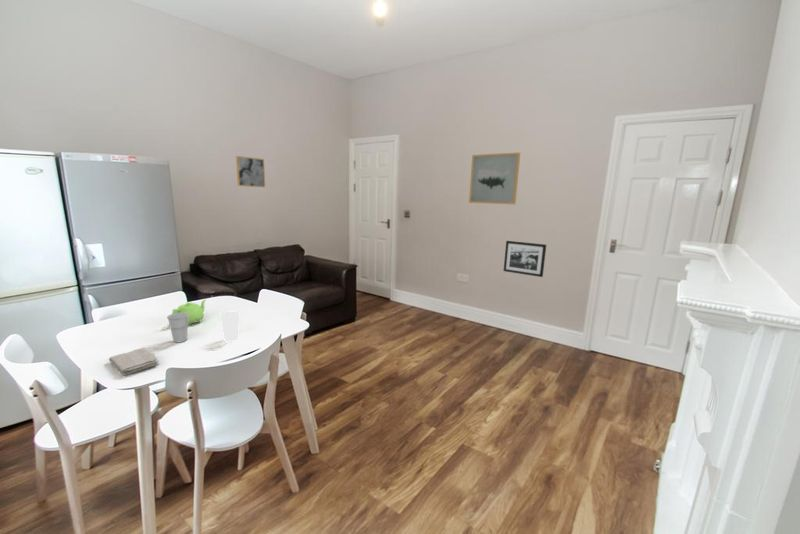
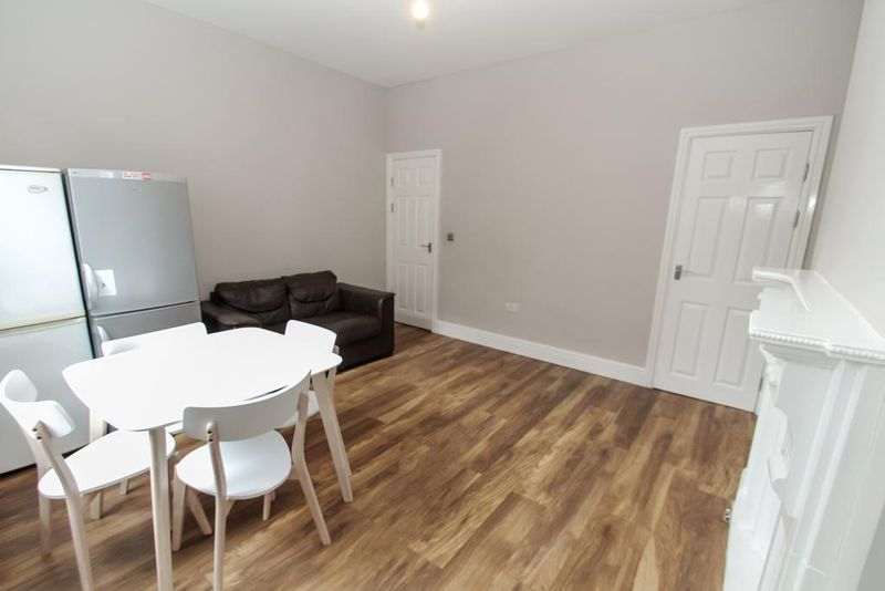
- cup (179, 327)
- cup (230, 326)
- washcloth (133, 360)
- wall art (251, 172)
- teapot (190, 312)
- picture frame (524, 258)
- wall art (493, 179)
